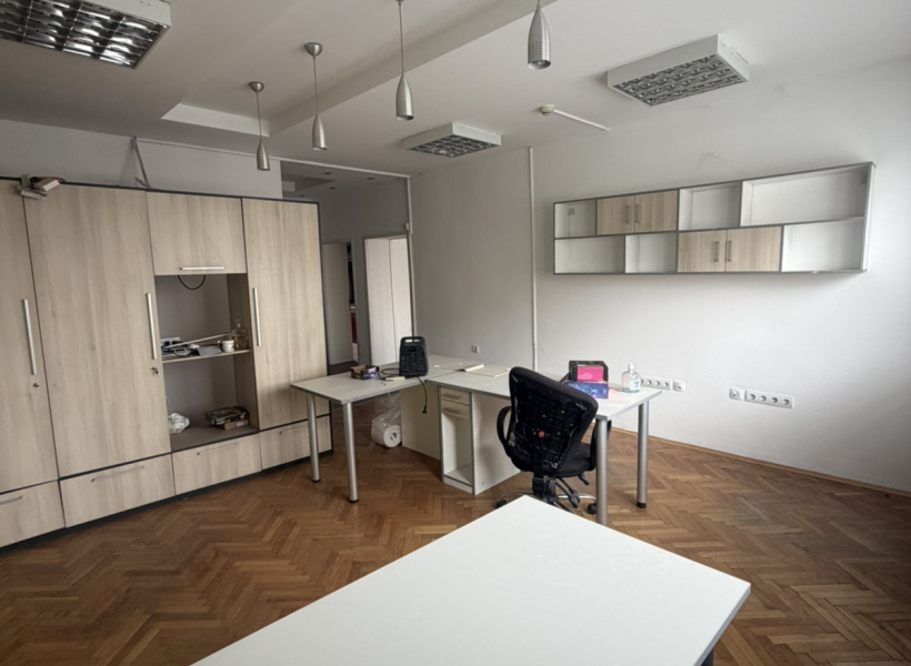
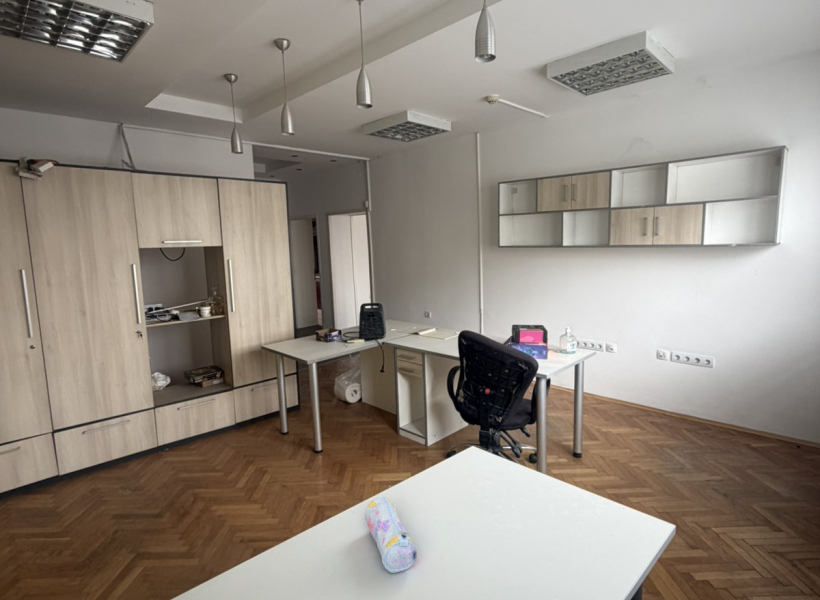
+ pencil case (388, 531)
